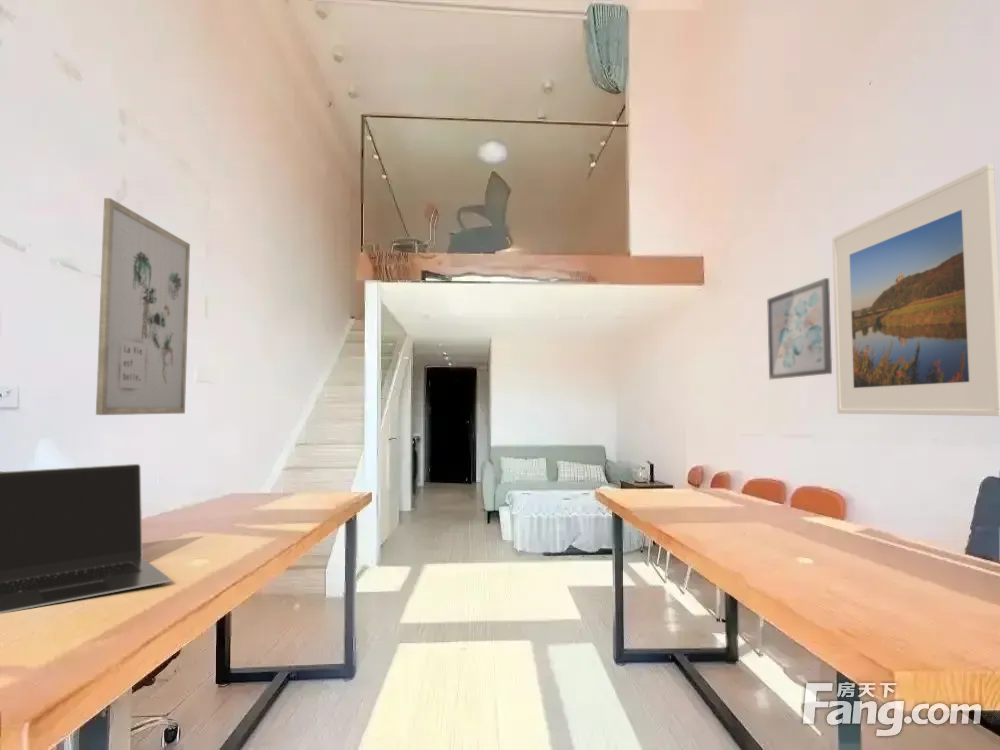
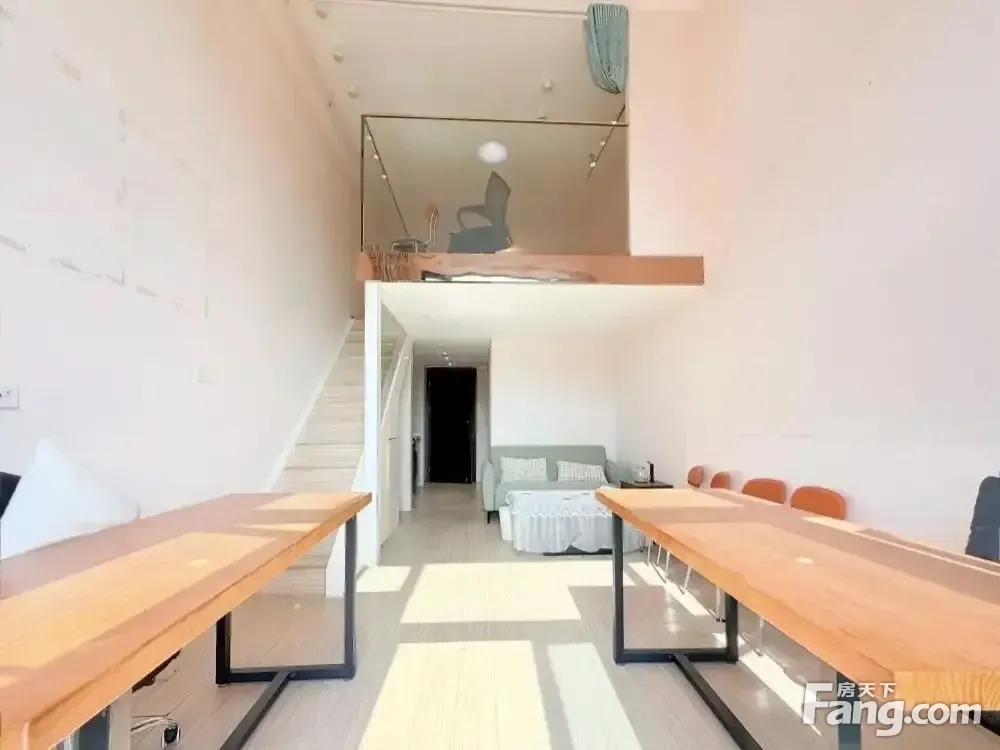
- laptop (69, 528)
- wall art (149, 318)
- wall art (796, 333)
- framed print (902, 309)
